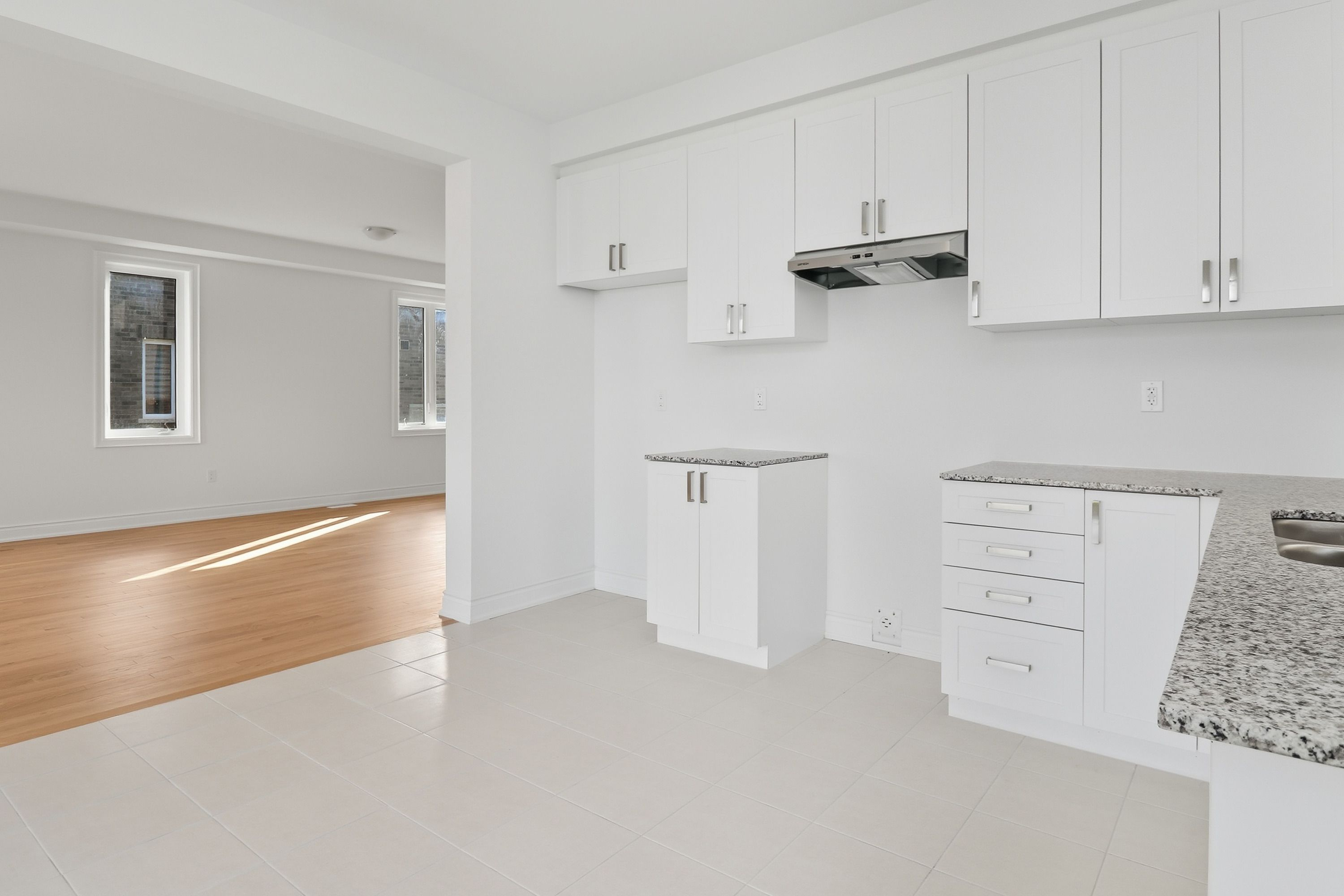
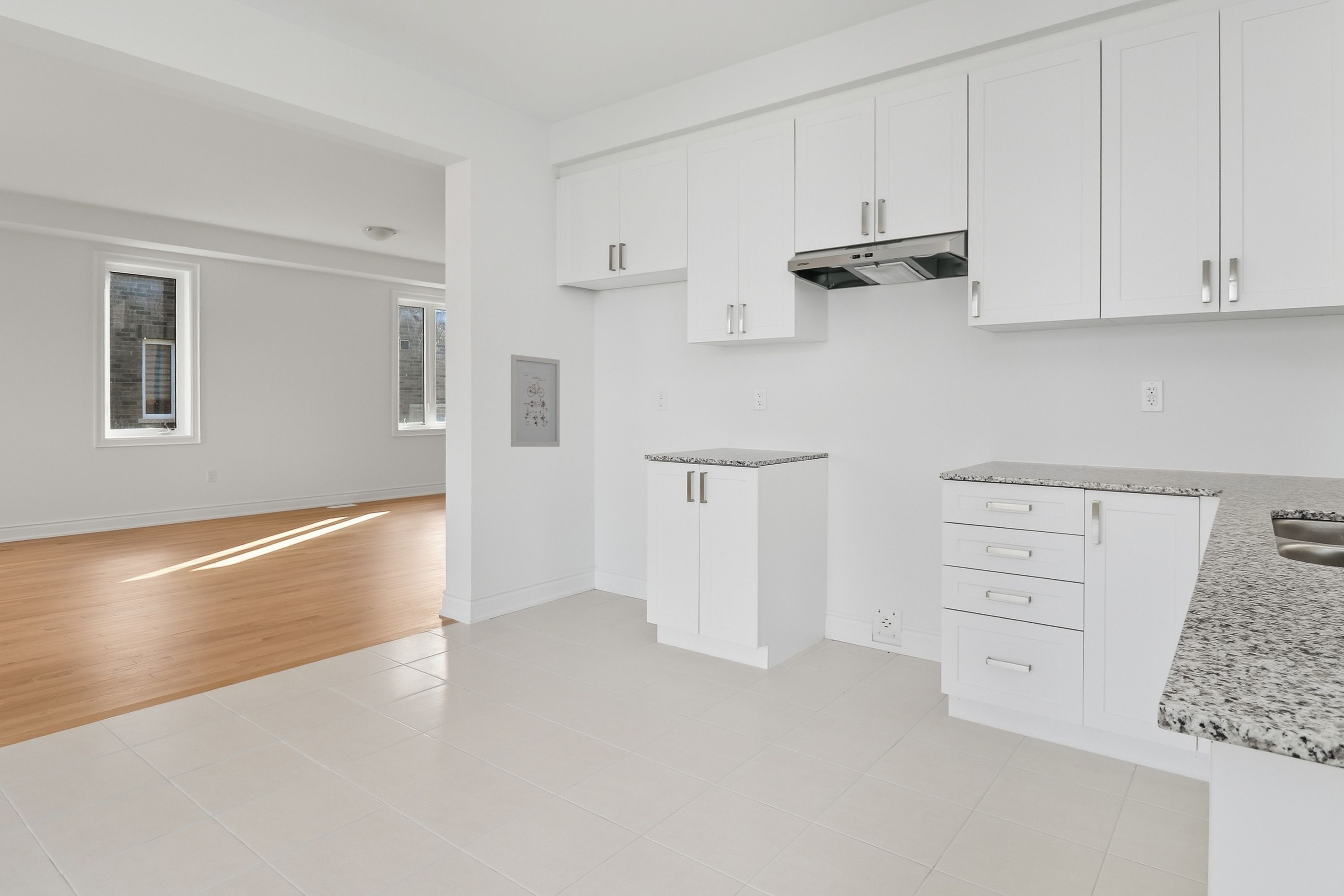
+ wall art (536, 402)
